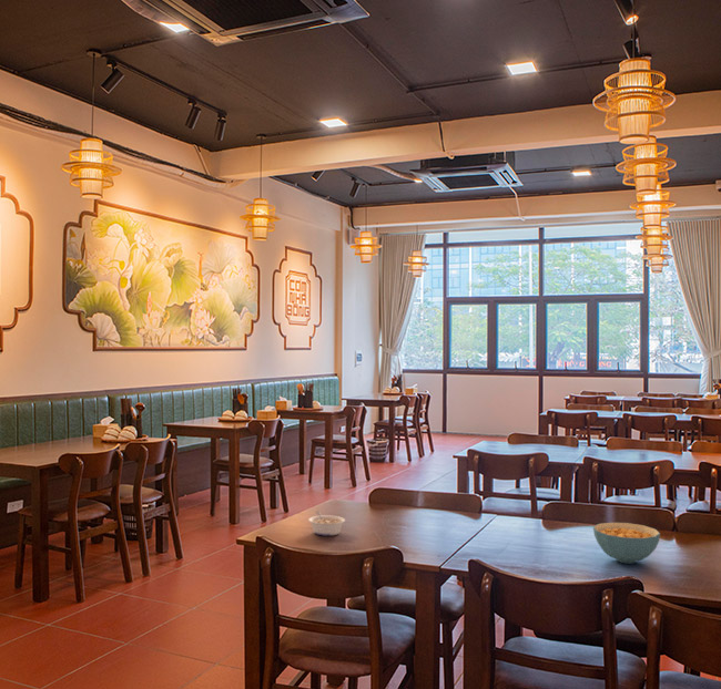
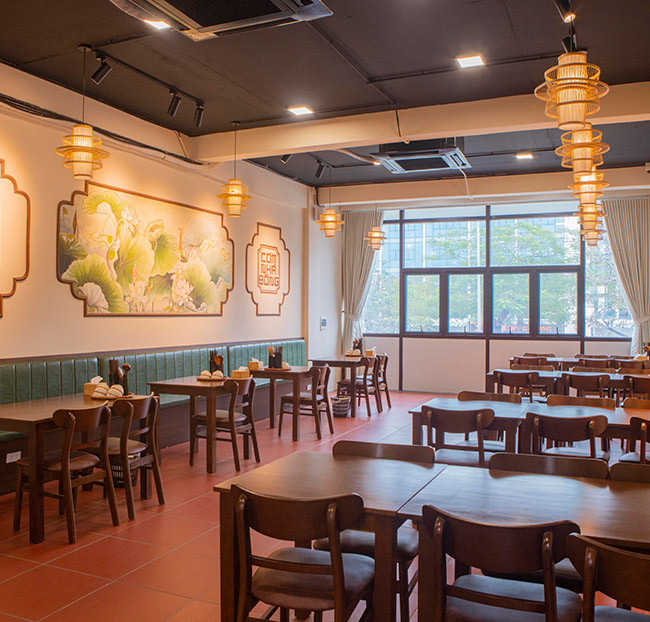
- legume (325, 524)
- cereal bowl (626, 545)
